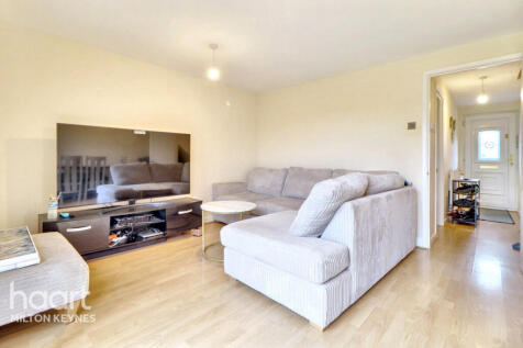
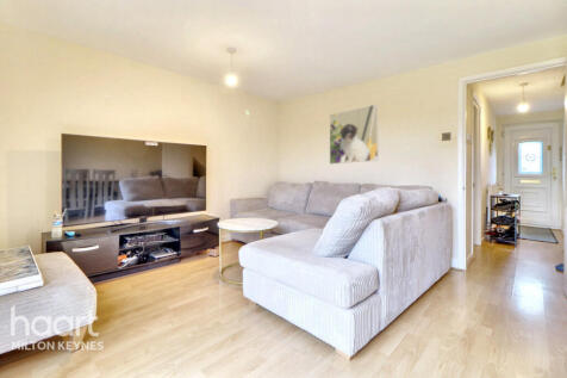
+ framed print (351, 136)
